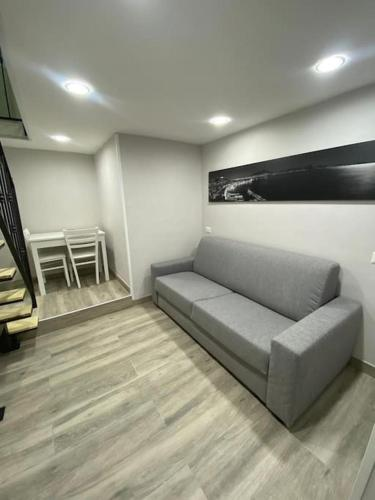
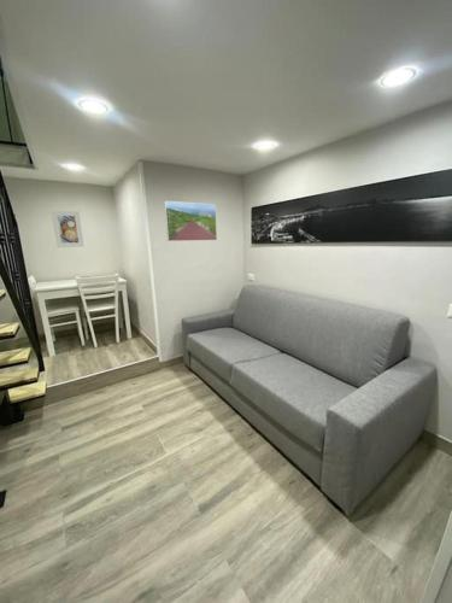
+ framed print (192, 222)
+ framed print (67, 229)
